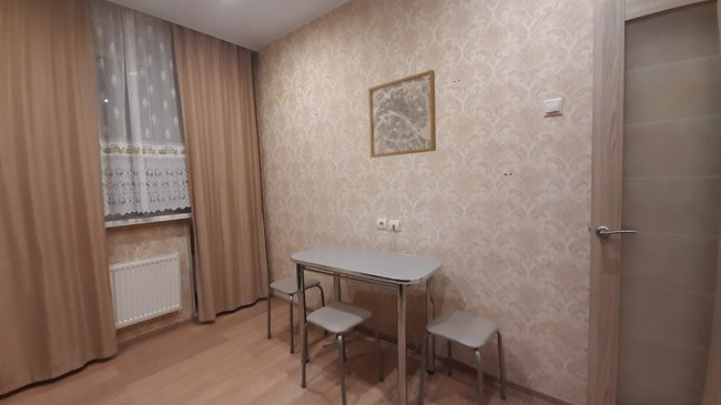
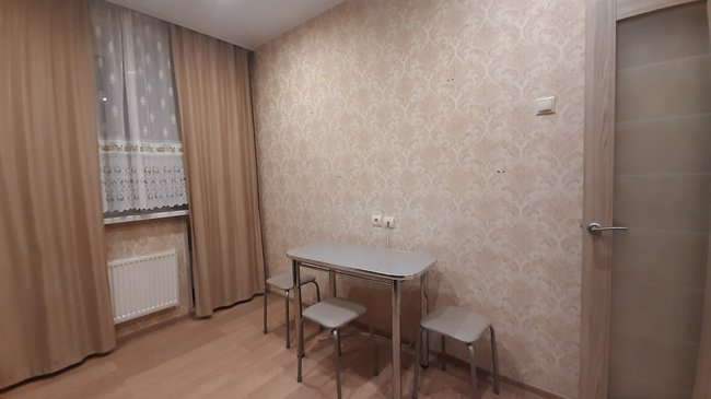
- wall art (399, 117)
